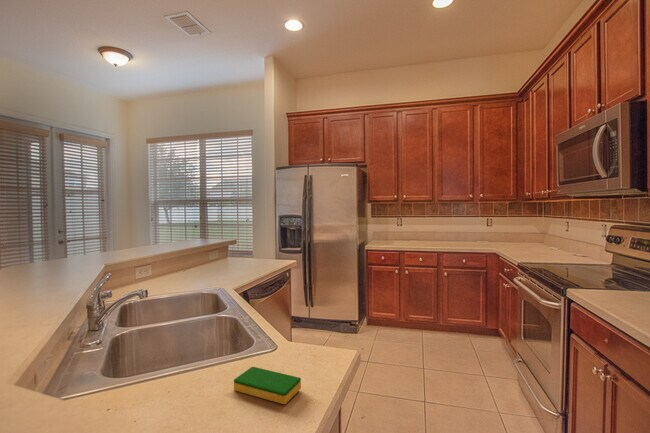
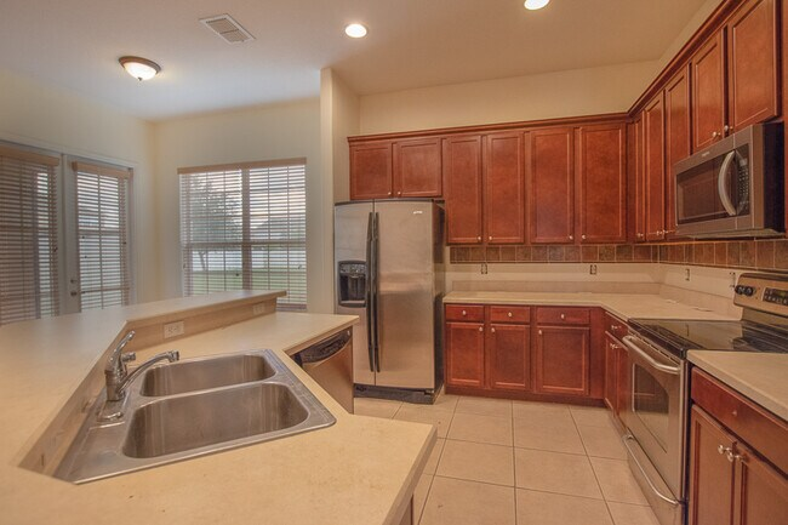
- dish sponge (267, 384)
